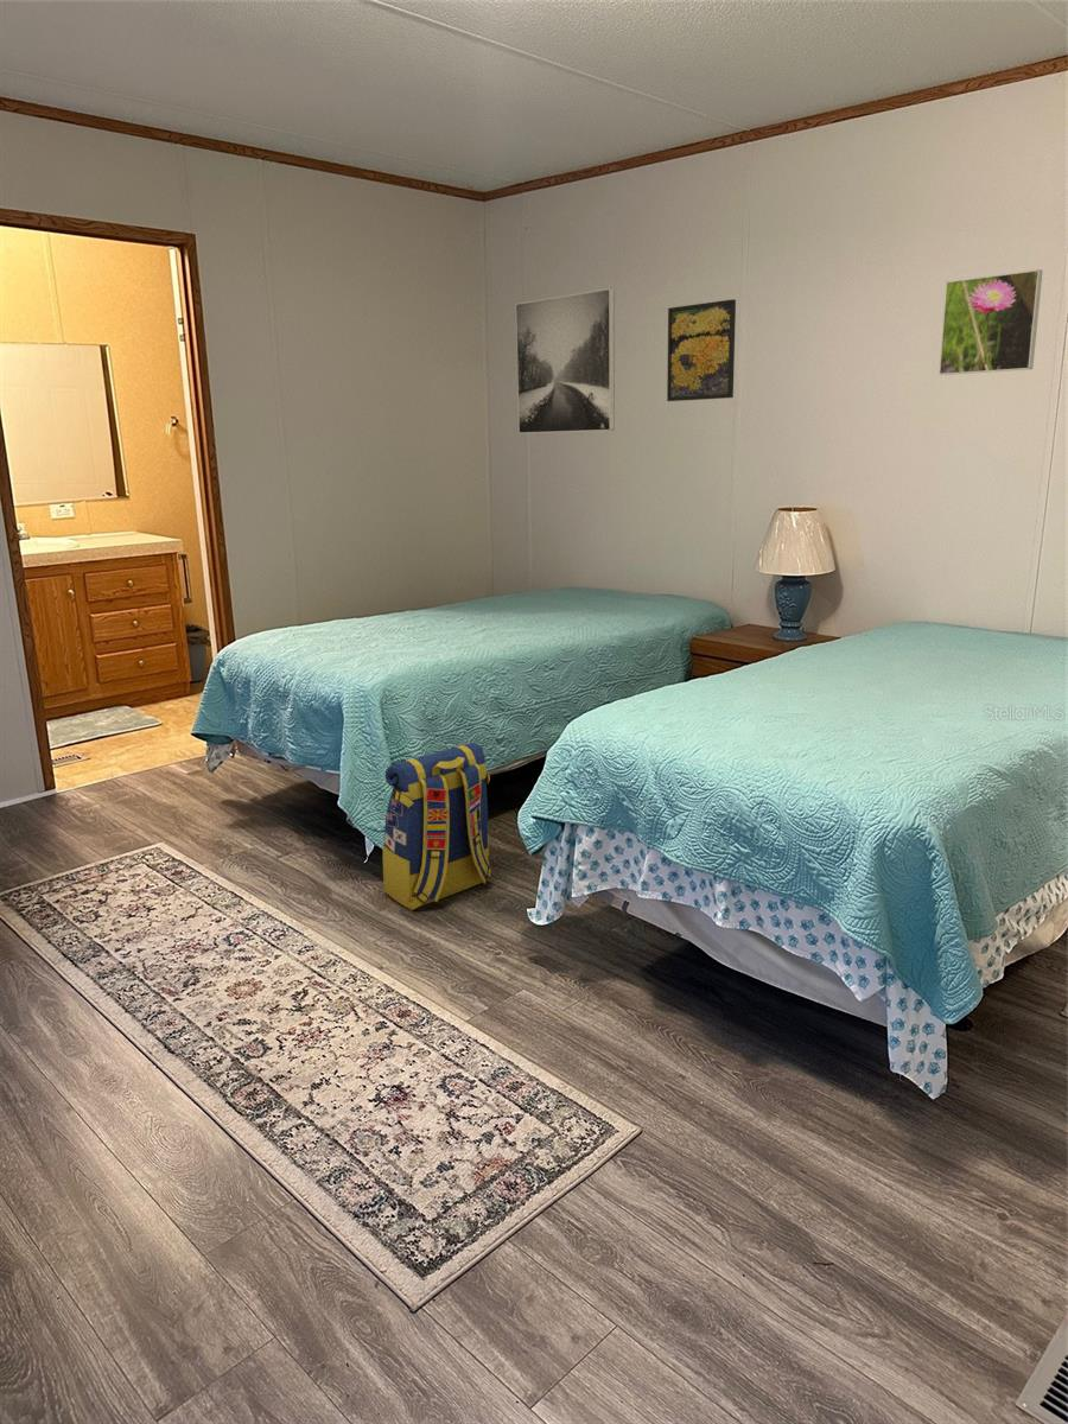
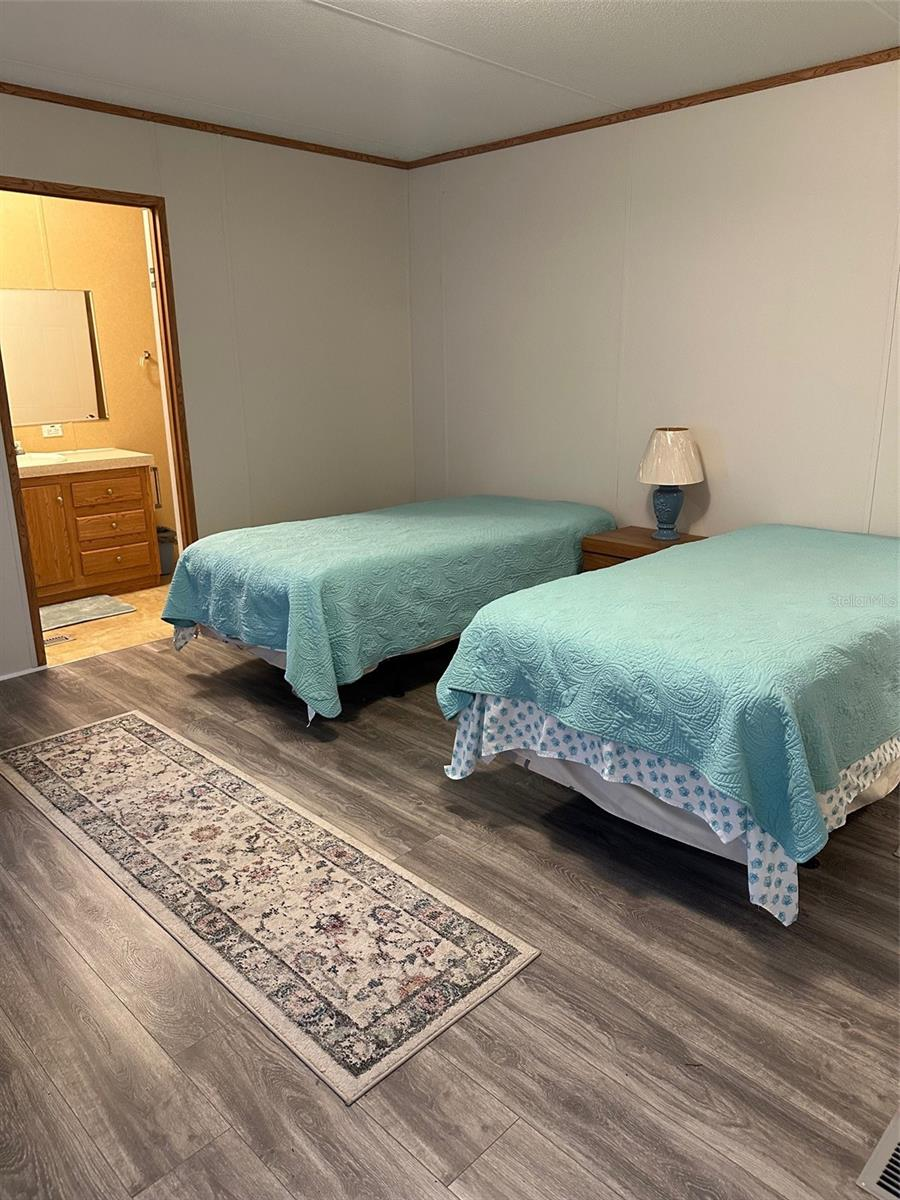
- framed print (700, 351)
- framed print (988, 324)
- backpack (437, 822)
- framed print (564, 365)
